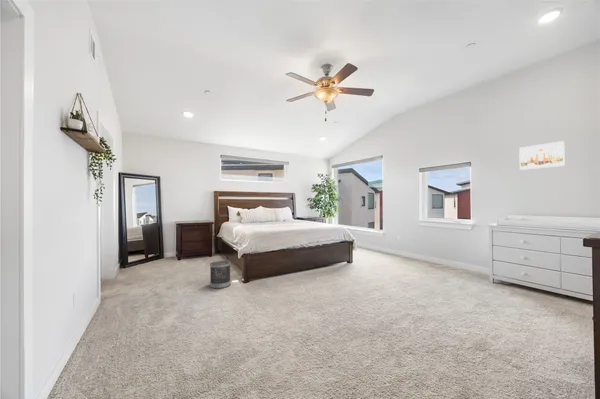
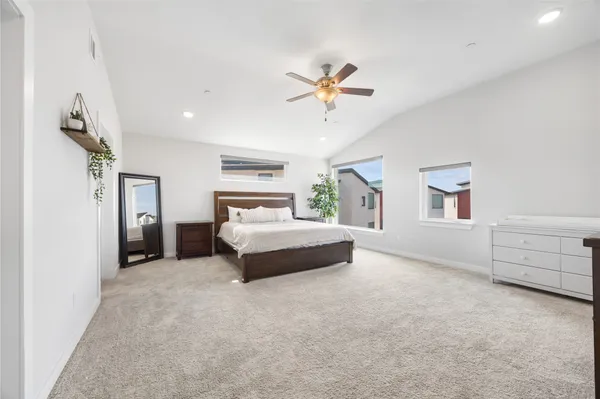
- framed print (540, 156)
- wastebasket (220, 274)
